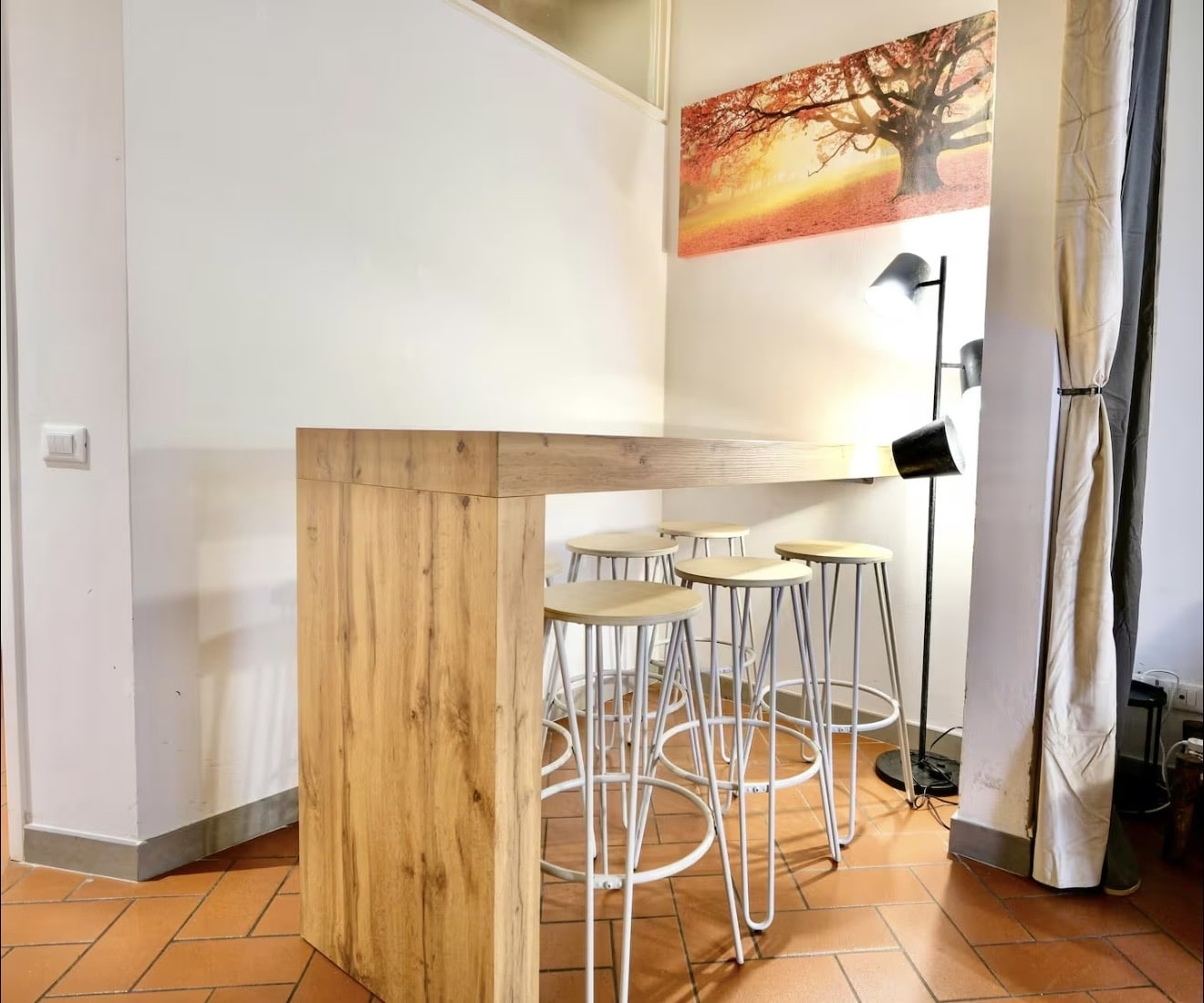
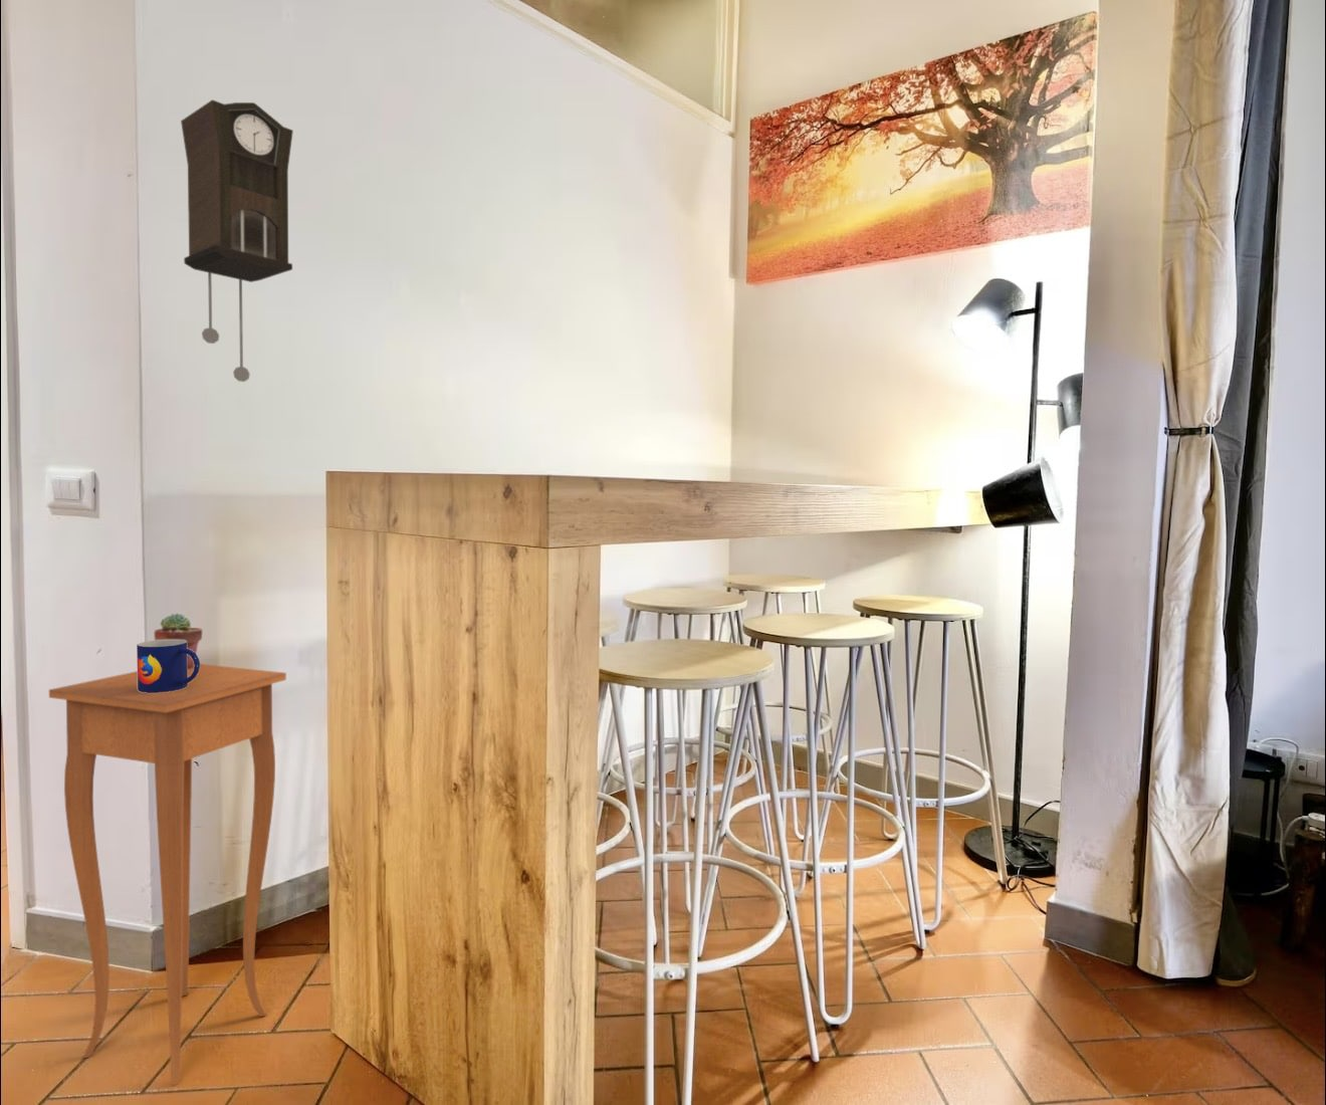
+ potted succulent (177, 639)
+ pendulum clock (238, 245)
+ side table (177, 860)
+ mug (171, 664)
